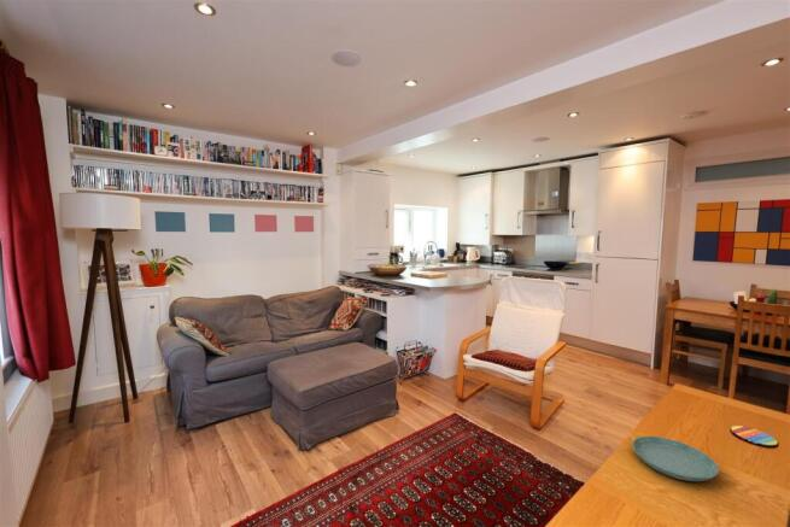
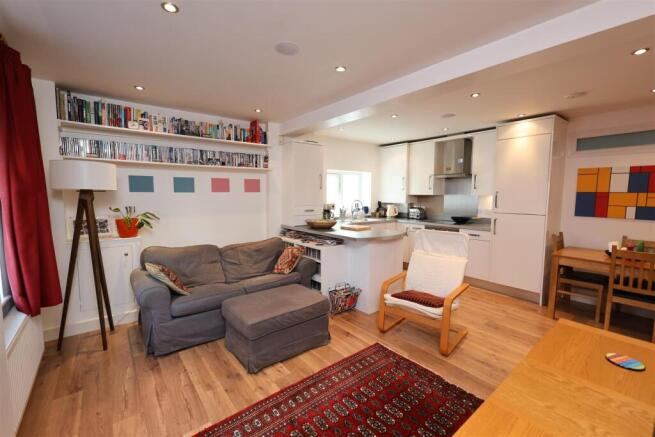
- saucer (672, 458)
